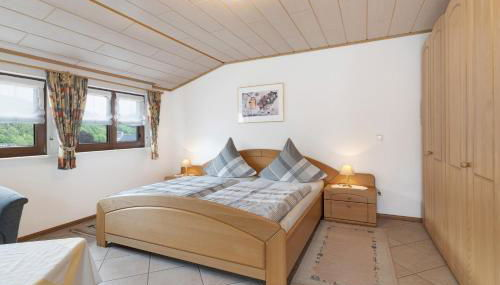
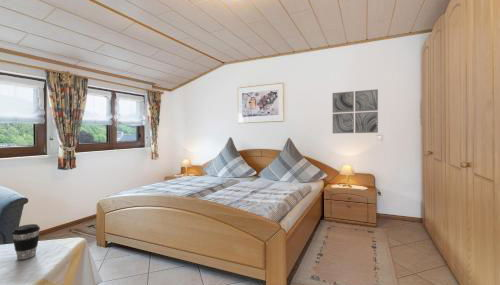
+ wall art (353, 111)
+ coffee cup (26, 241)
